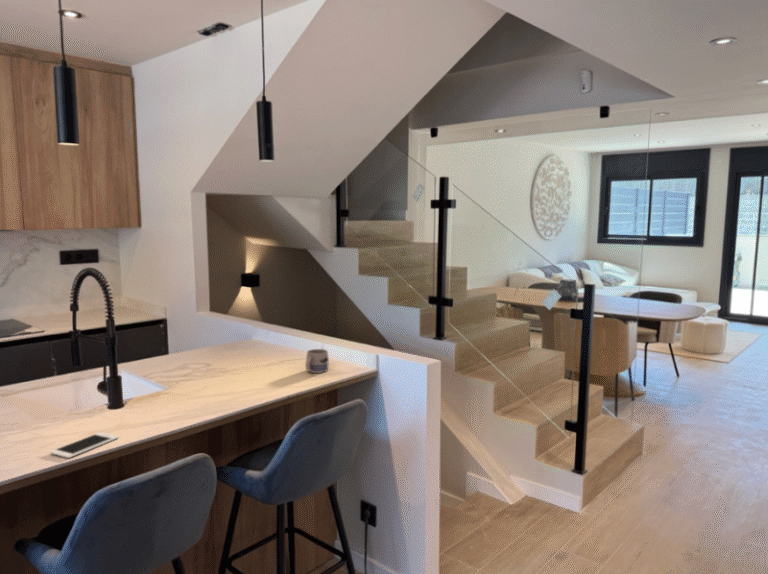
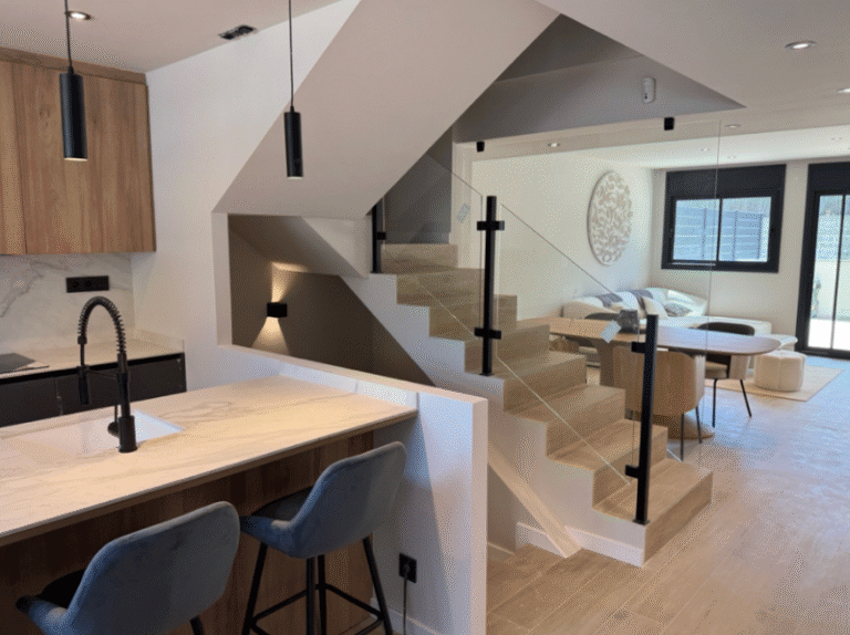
- mug (315, 361)
- cell phone (85, 444)
